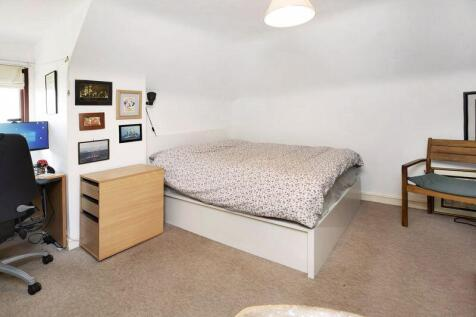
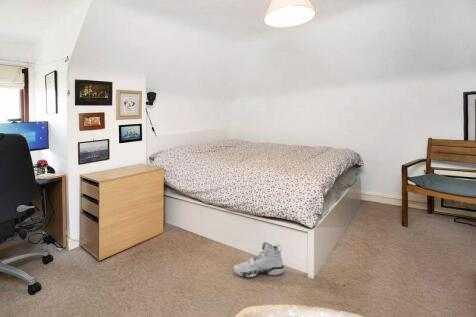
+ sneaker (259, 258)
